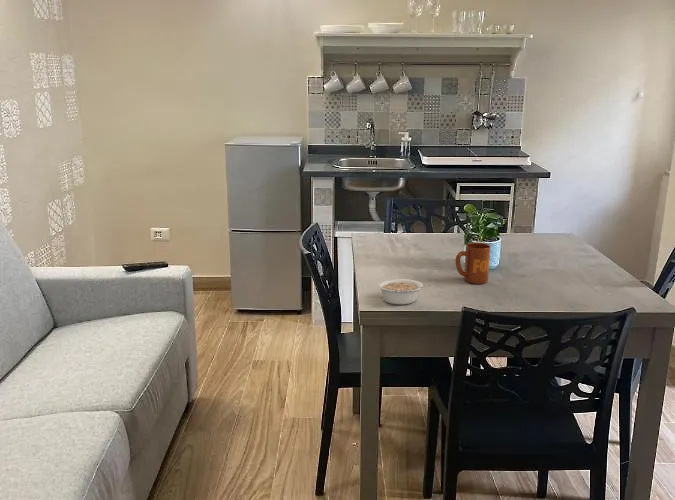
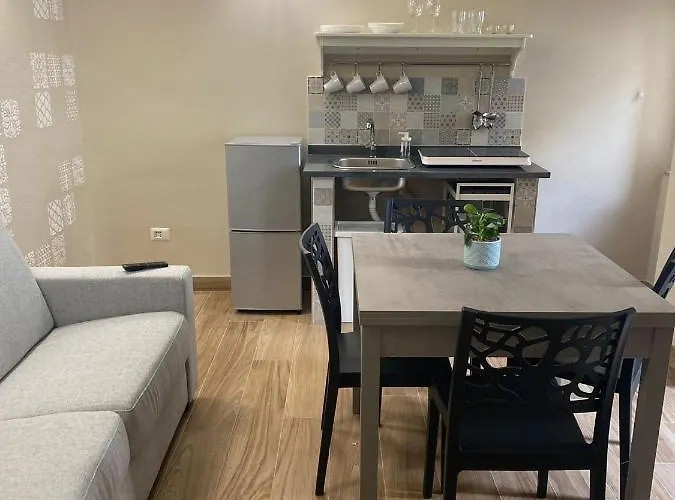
- legume (401, 290)
- mug (471, 263)
